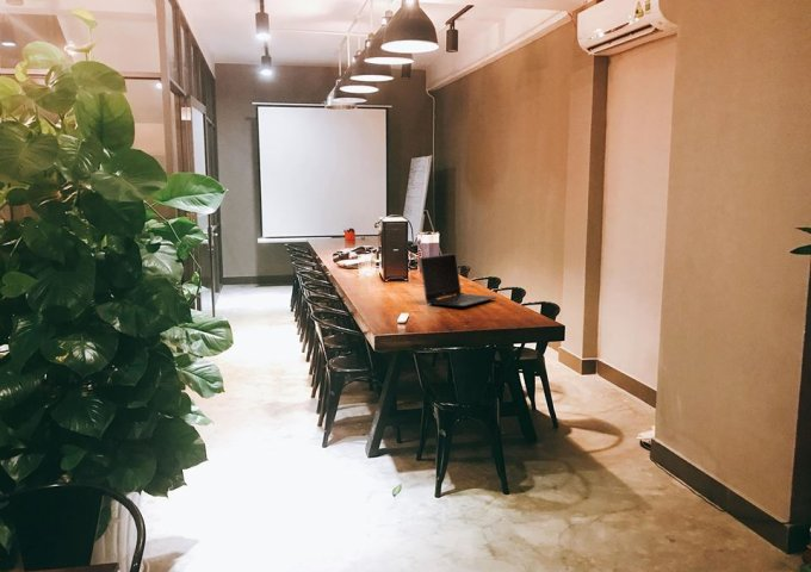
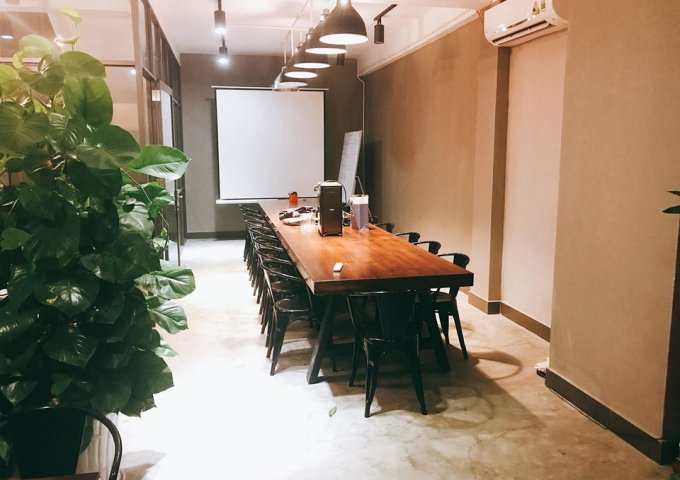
- laptop computer (458, 279)
